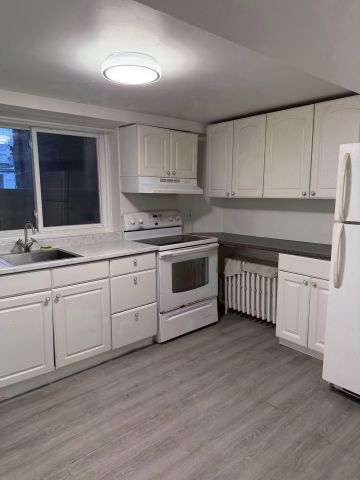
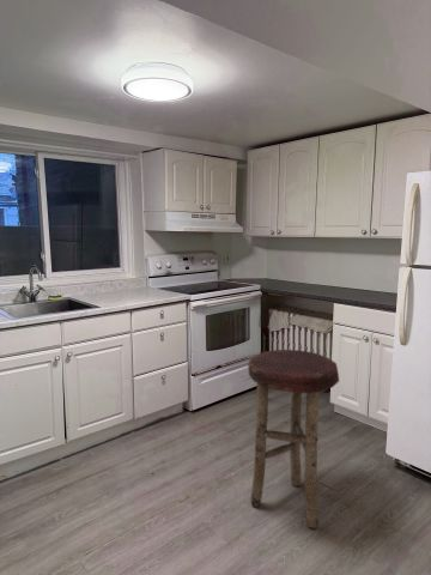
+ stool (291, 432)
